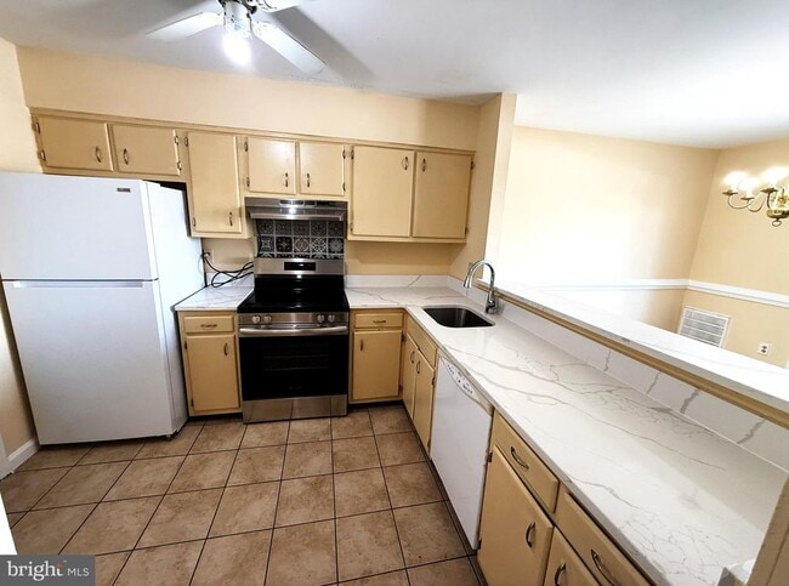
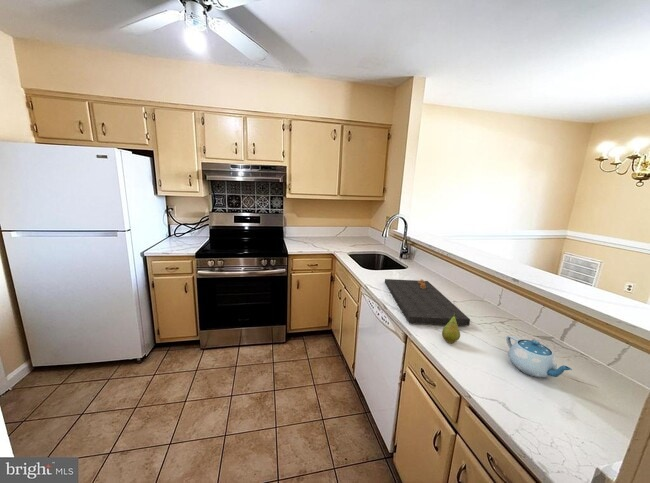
+ chinaware (534, 356)
+ fruit (451, 328)
+ cutting board (420, 295)
